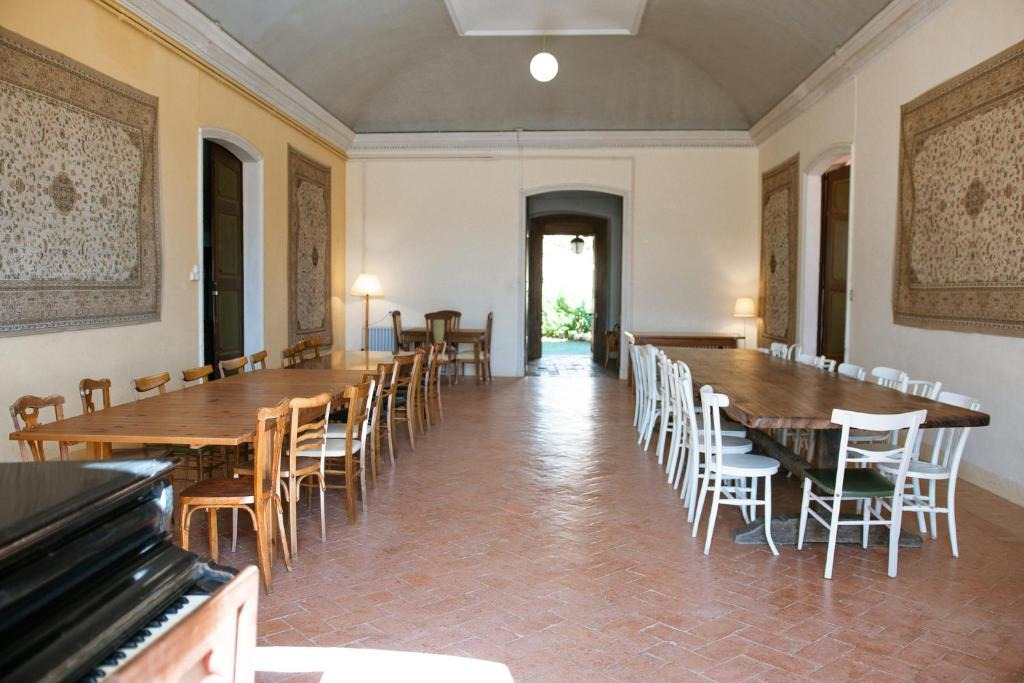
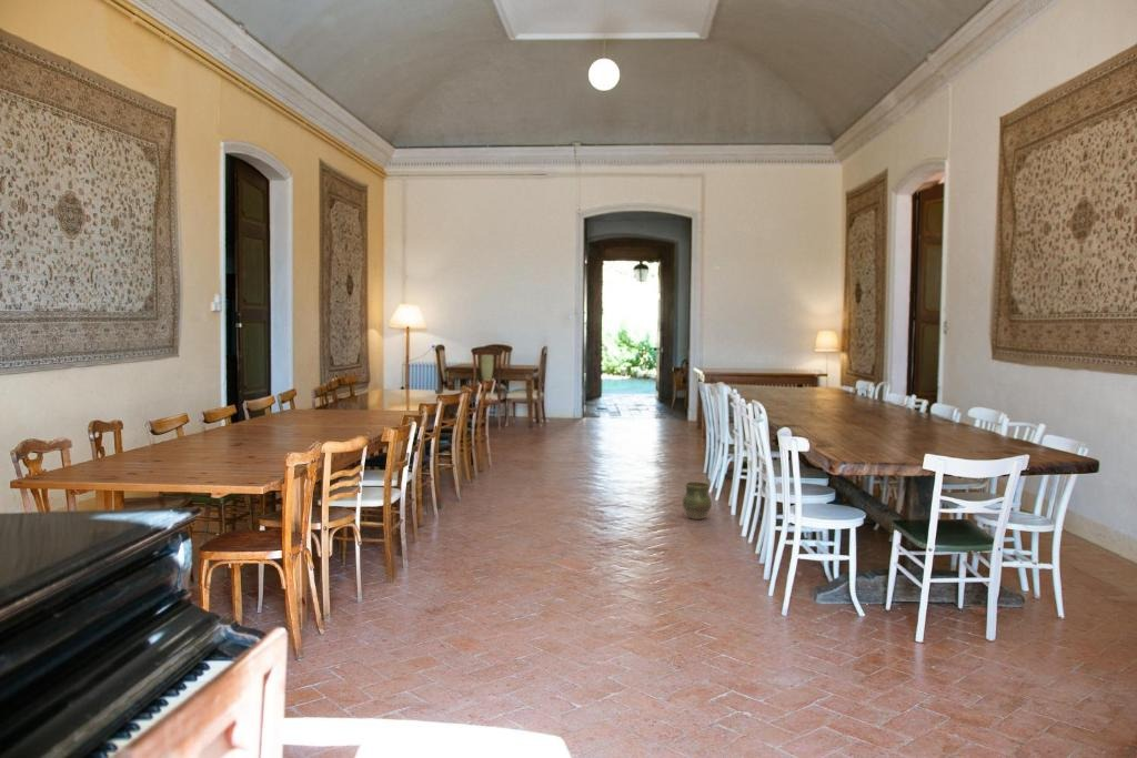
+ ceramic jug (695, 501)
